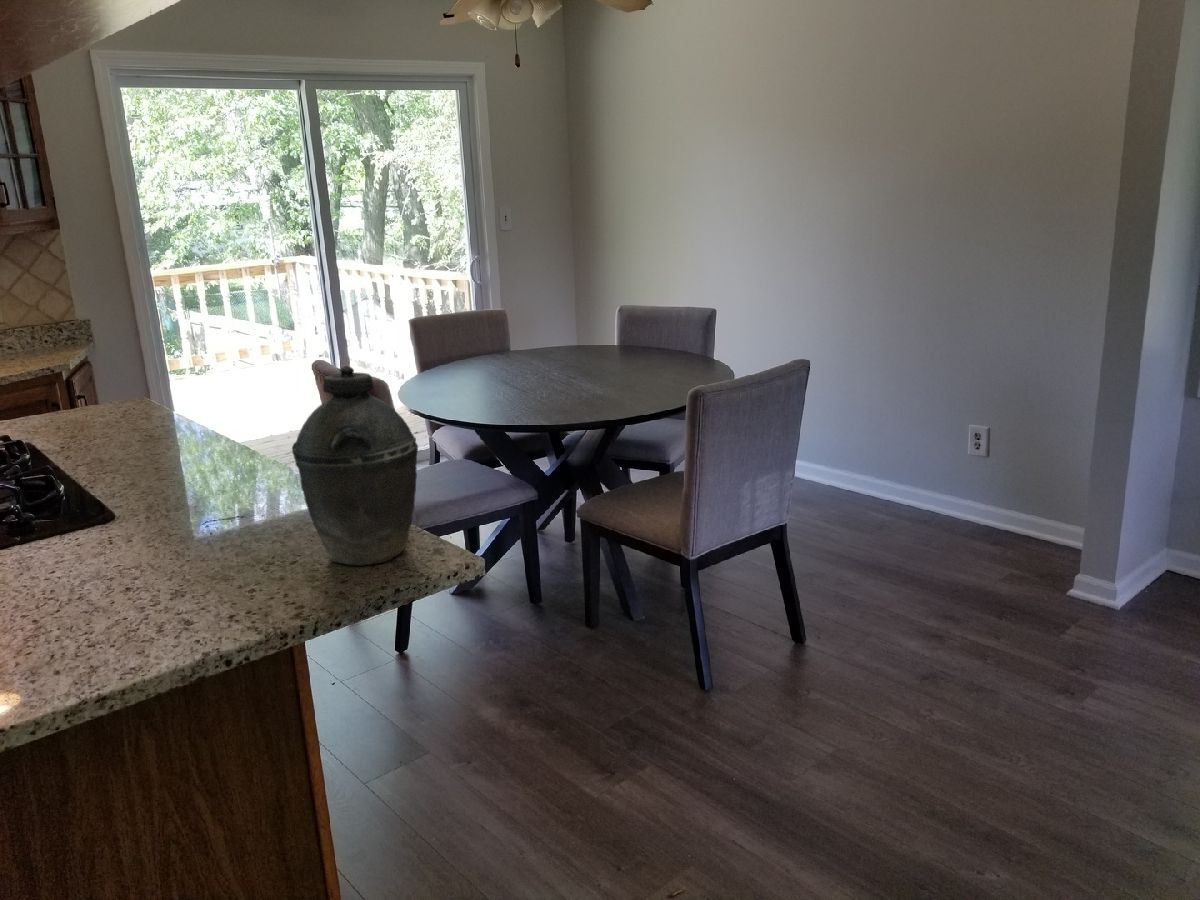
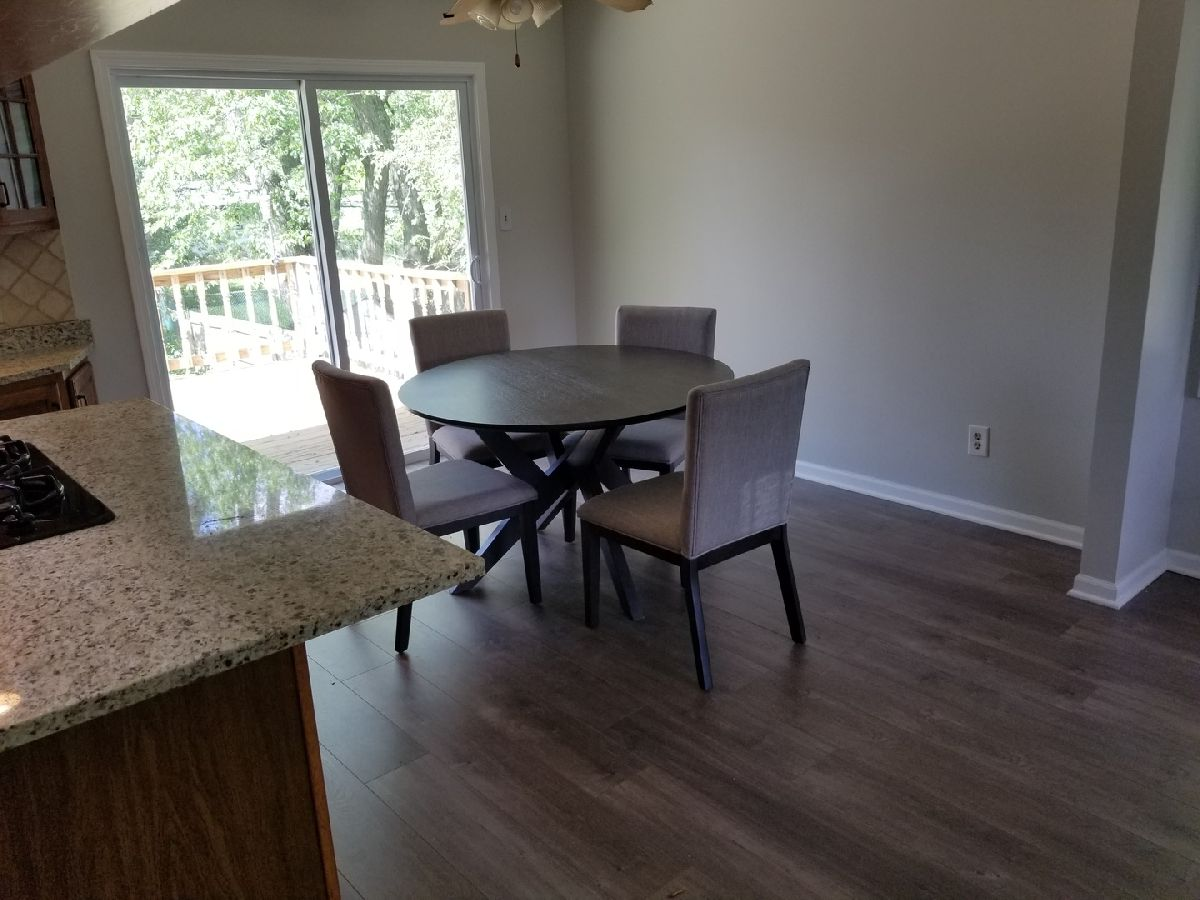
- kettle (357, 461)
